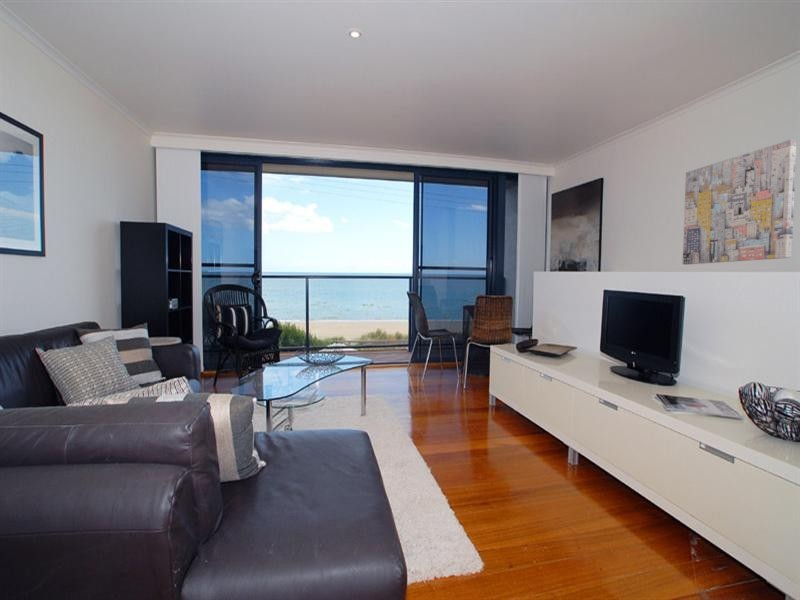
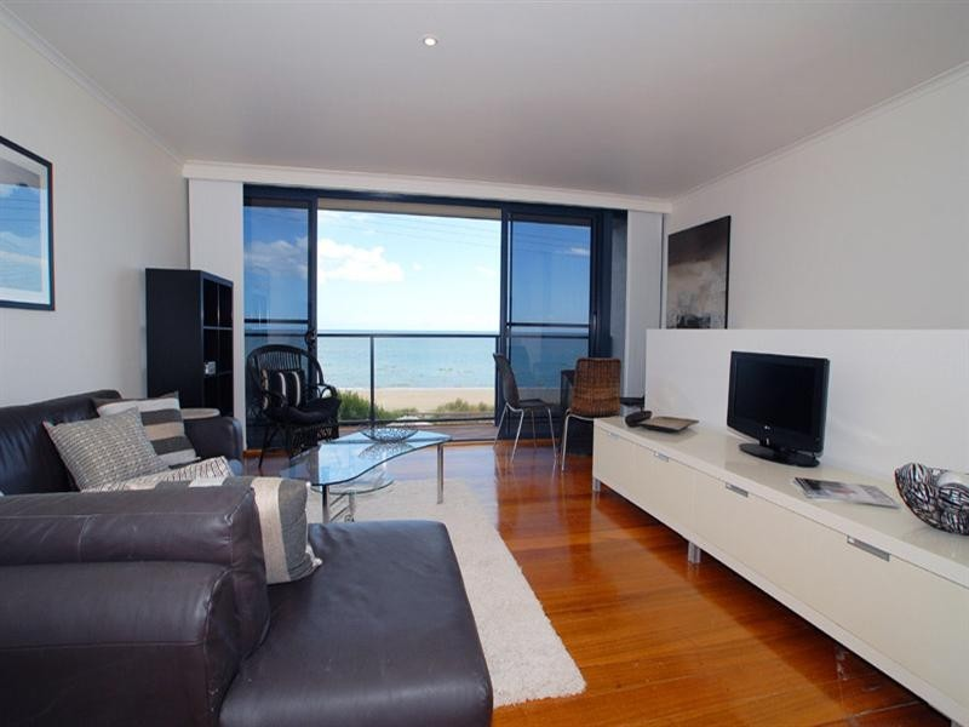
- wall art (732, 209)
